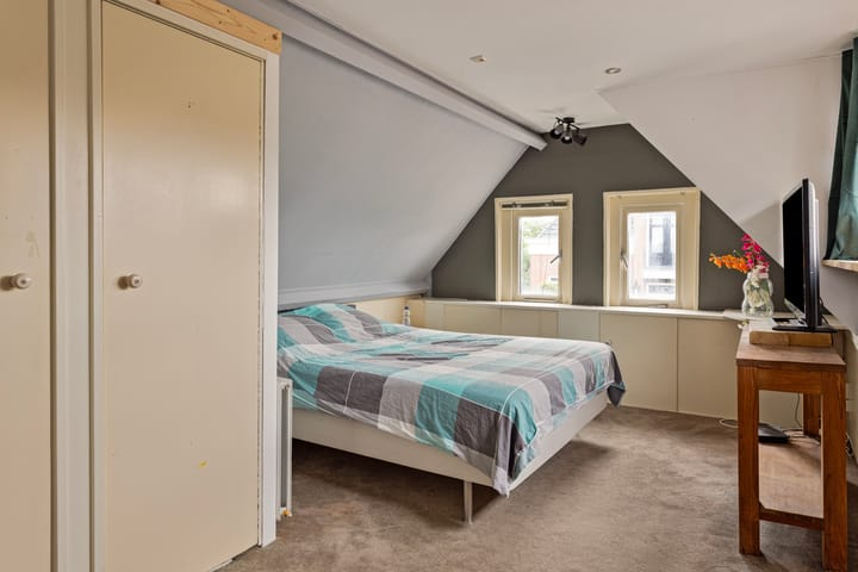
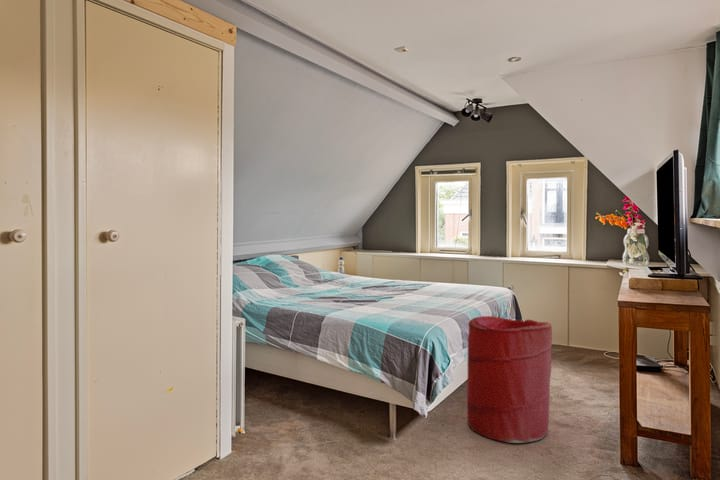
+ laundry hamper (508, 372)
